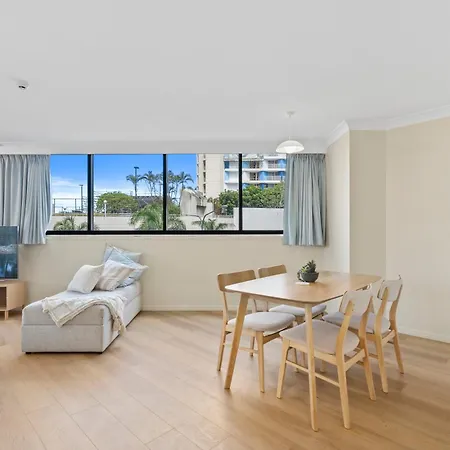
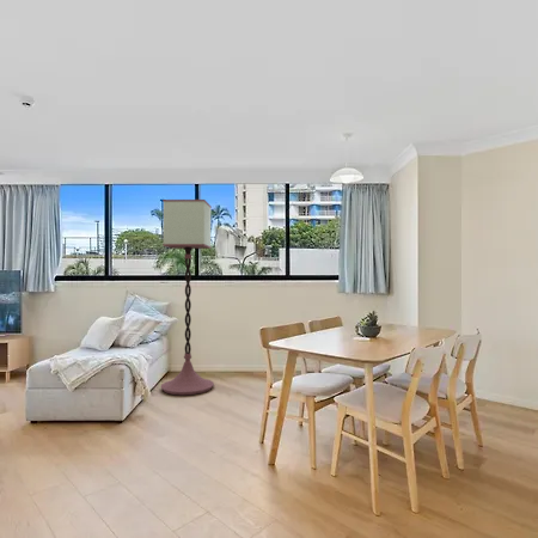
+ floor lamp (188, 293)
